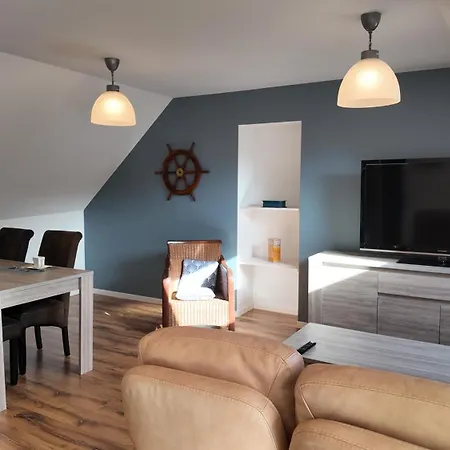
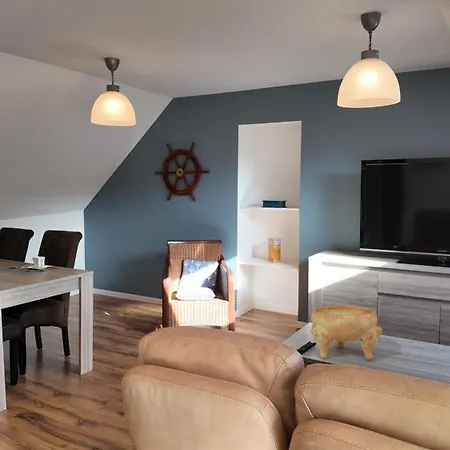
+ decorative bowl (345, 331)
